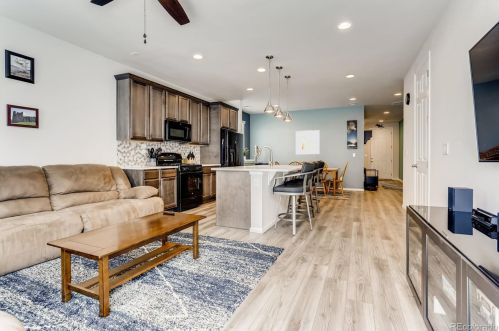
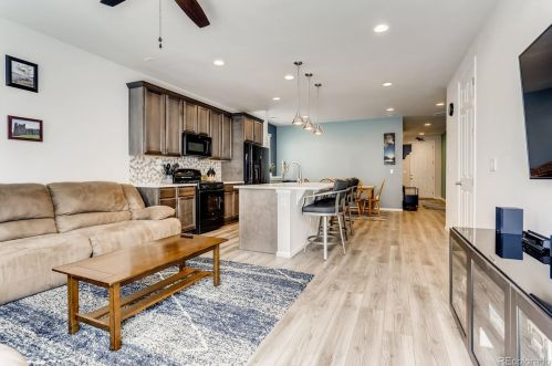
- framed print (307, 142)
